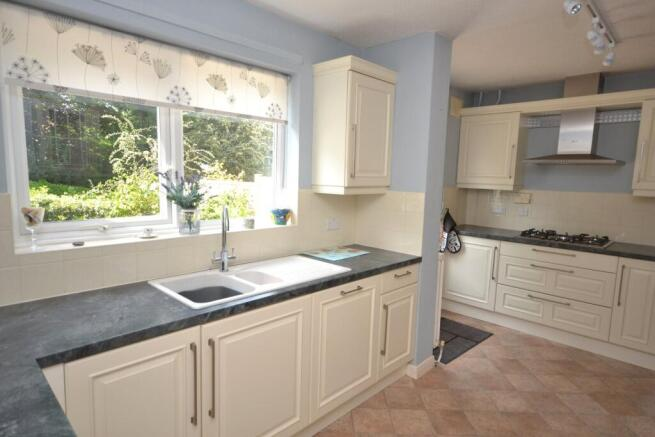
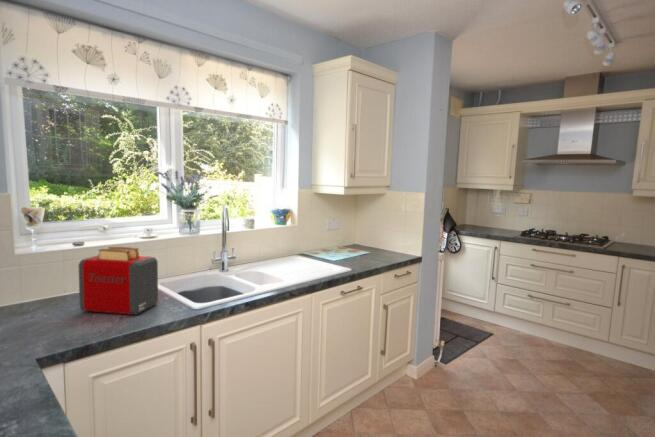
+ toaster (118, 278)
